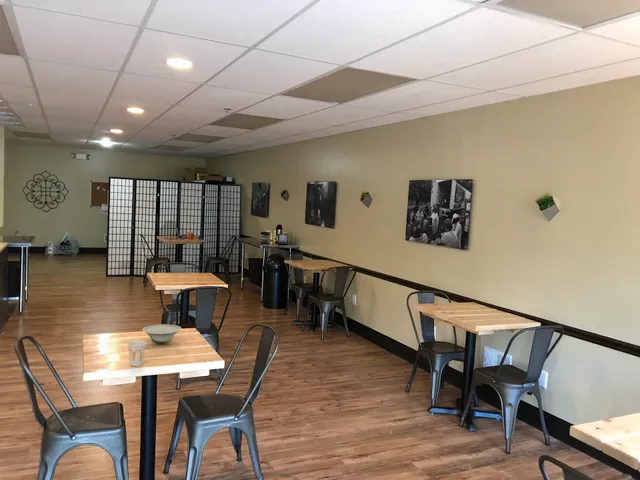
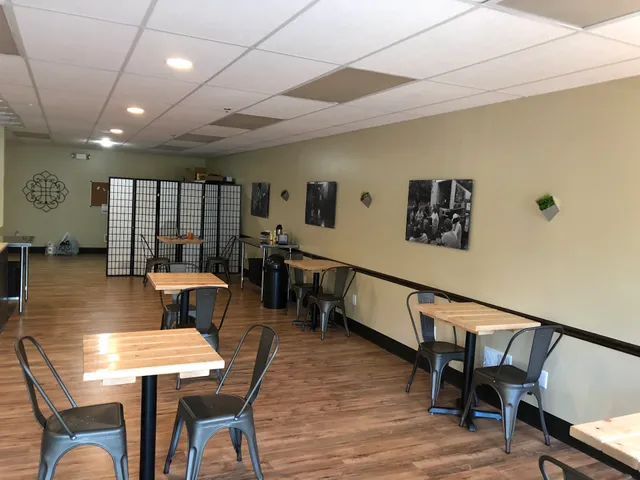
- bowl (161, 335)
- cup (136, 353)
